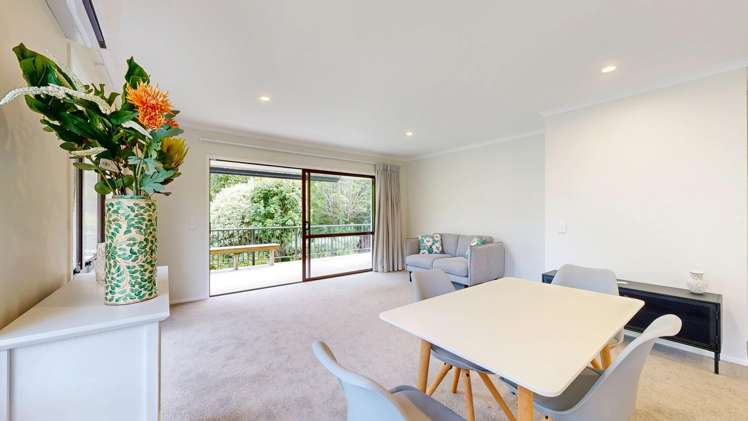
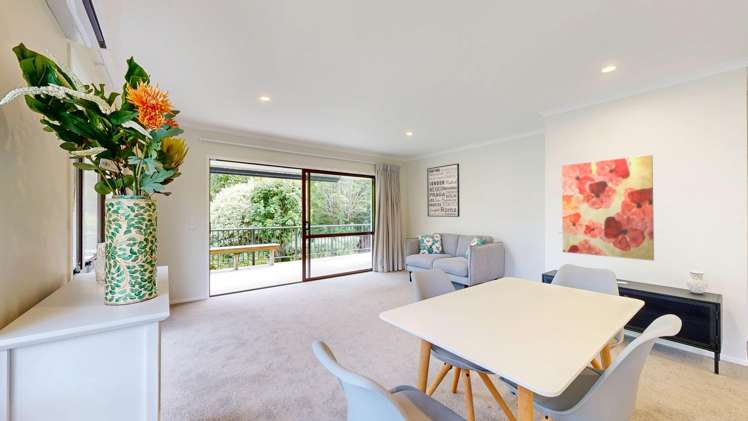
+ wall art (603, 208)
+ wall art (442, 191)
